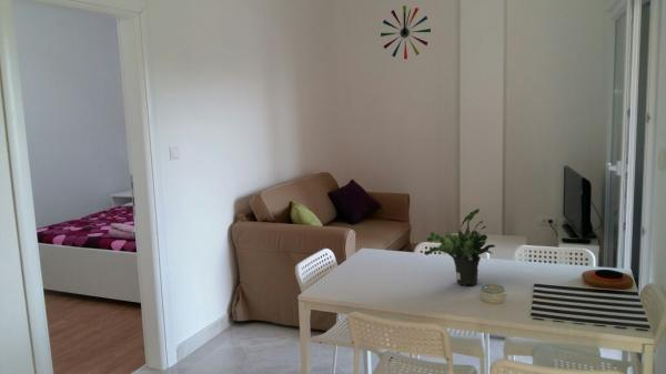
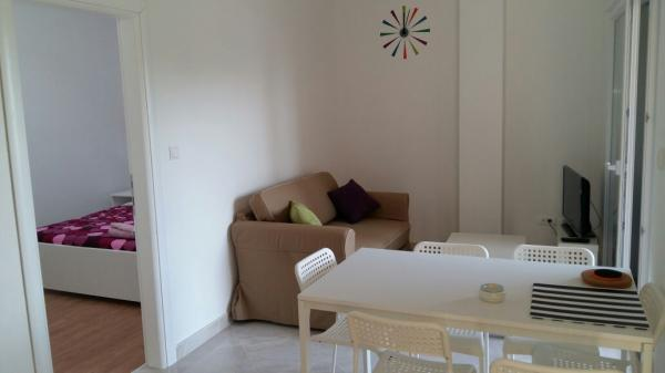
- potted plant (461, 245)
